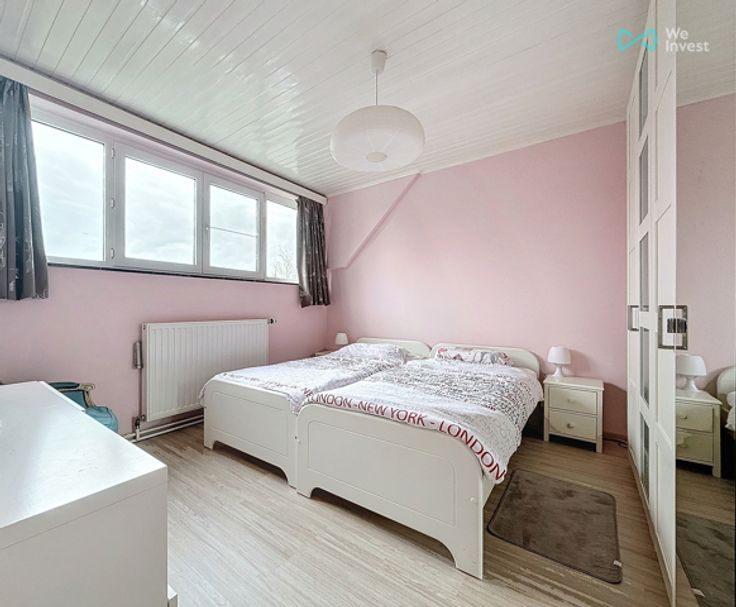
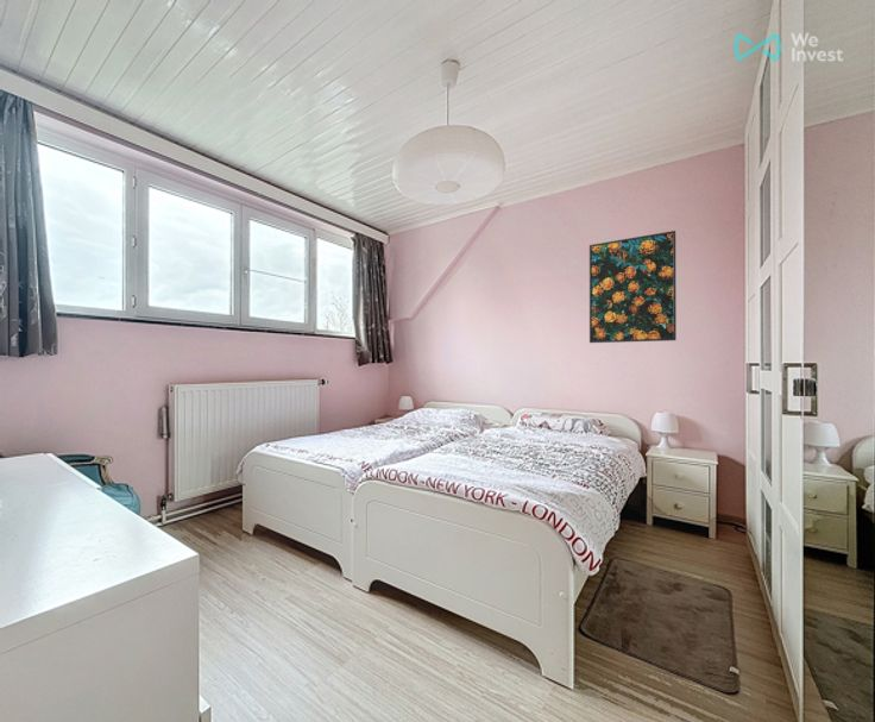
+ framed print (630, 289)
